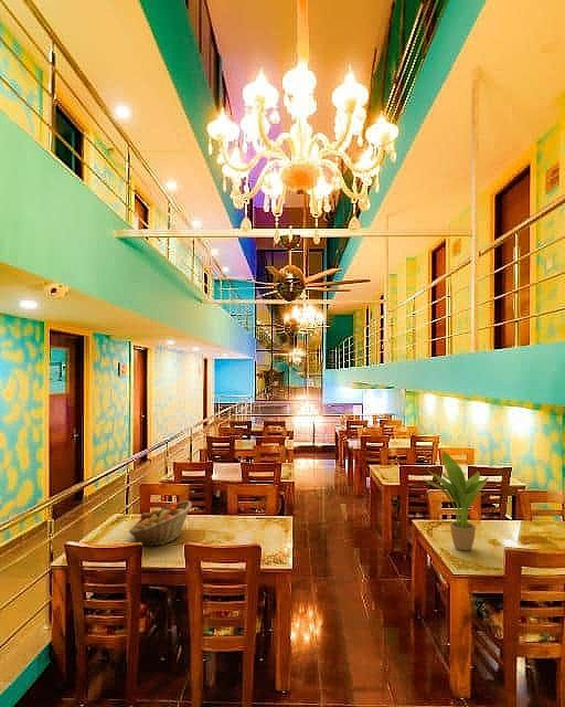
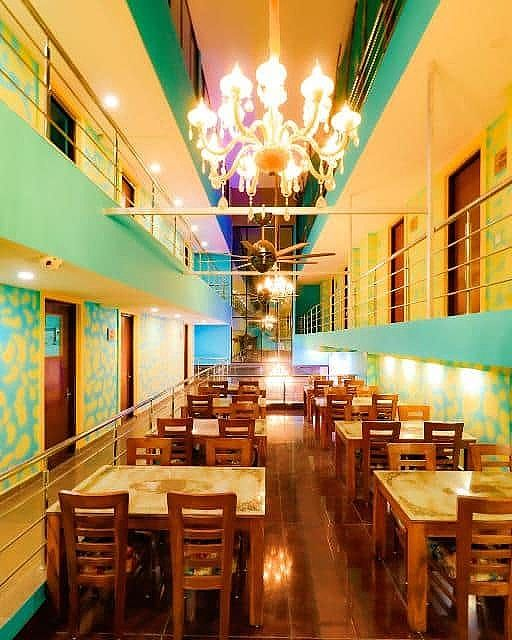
- fruit basket (161, 521)
- potted plant (455, 502)
